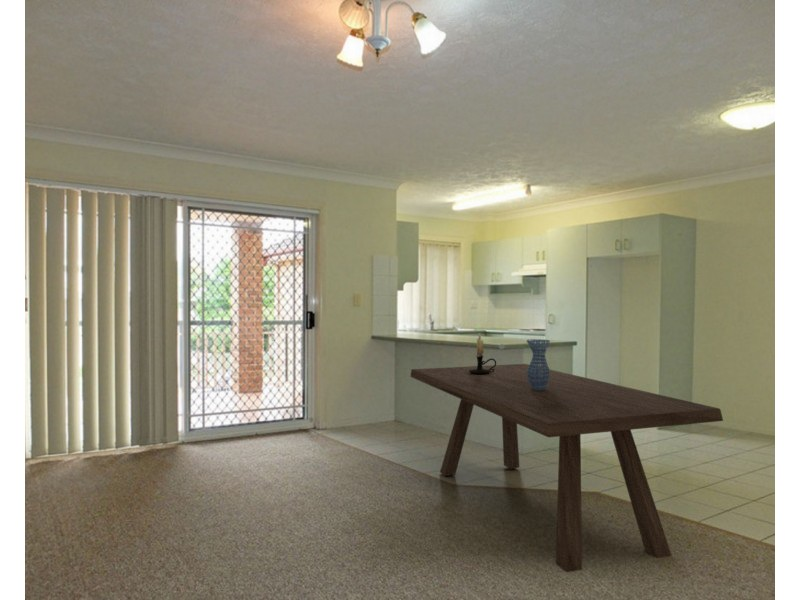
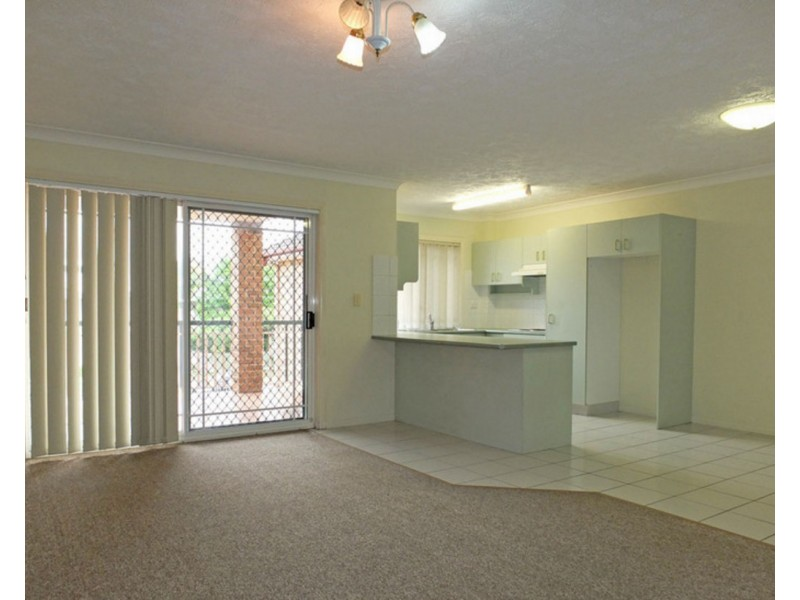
- vase (536, 364)
- dining table (539, 433)
- candle holder (483, 352)
